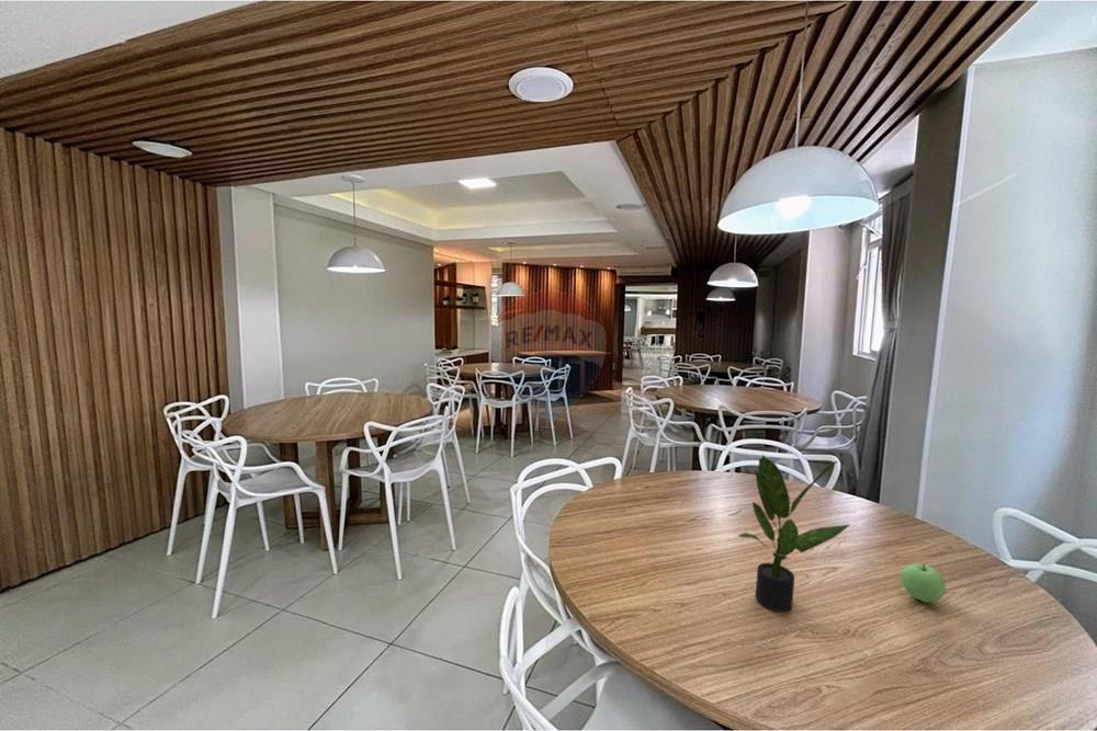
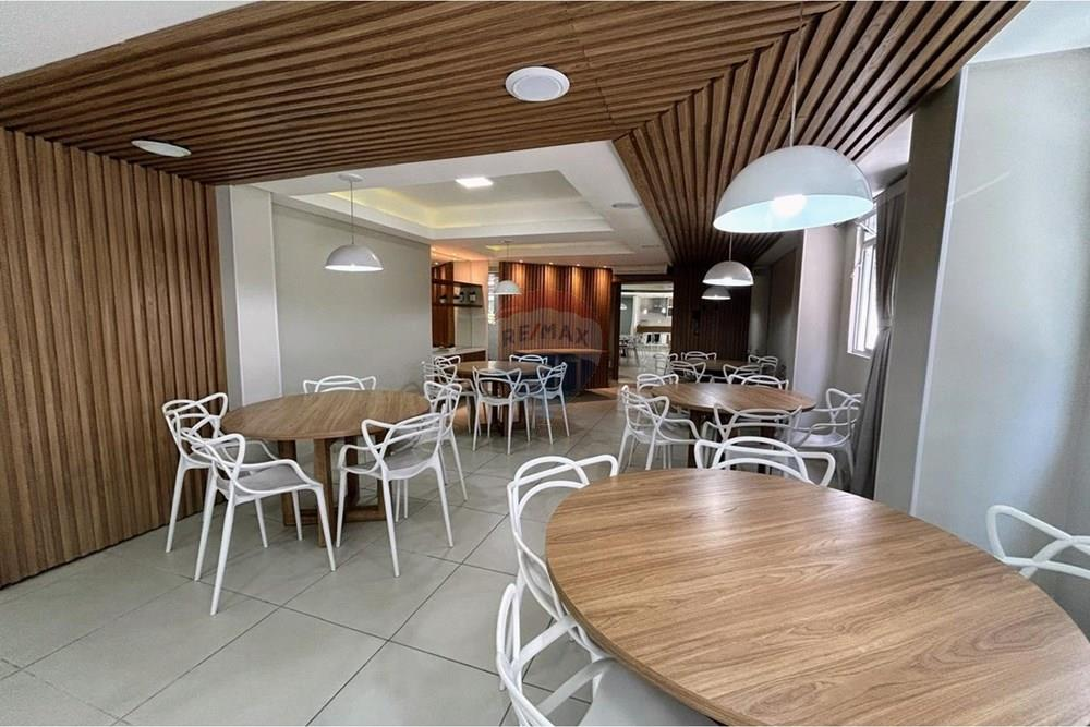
- apple (923, 582)
- potted plant (792, 527)
